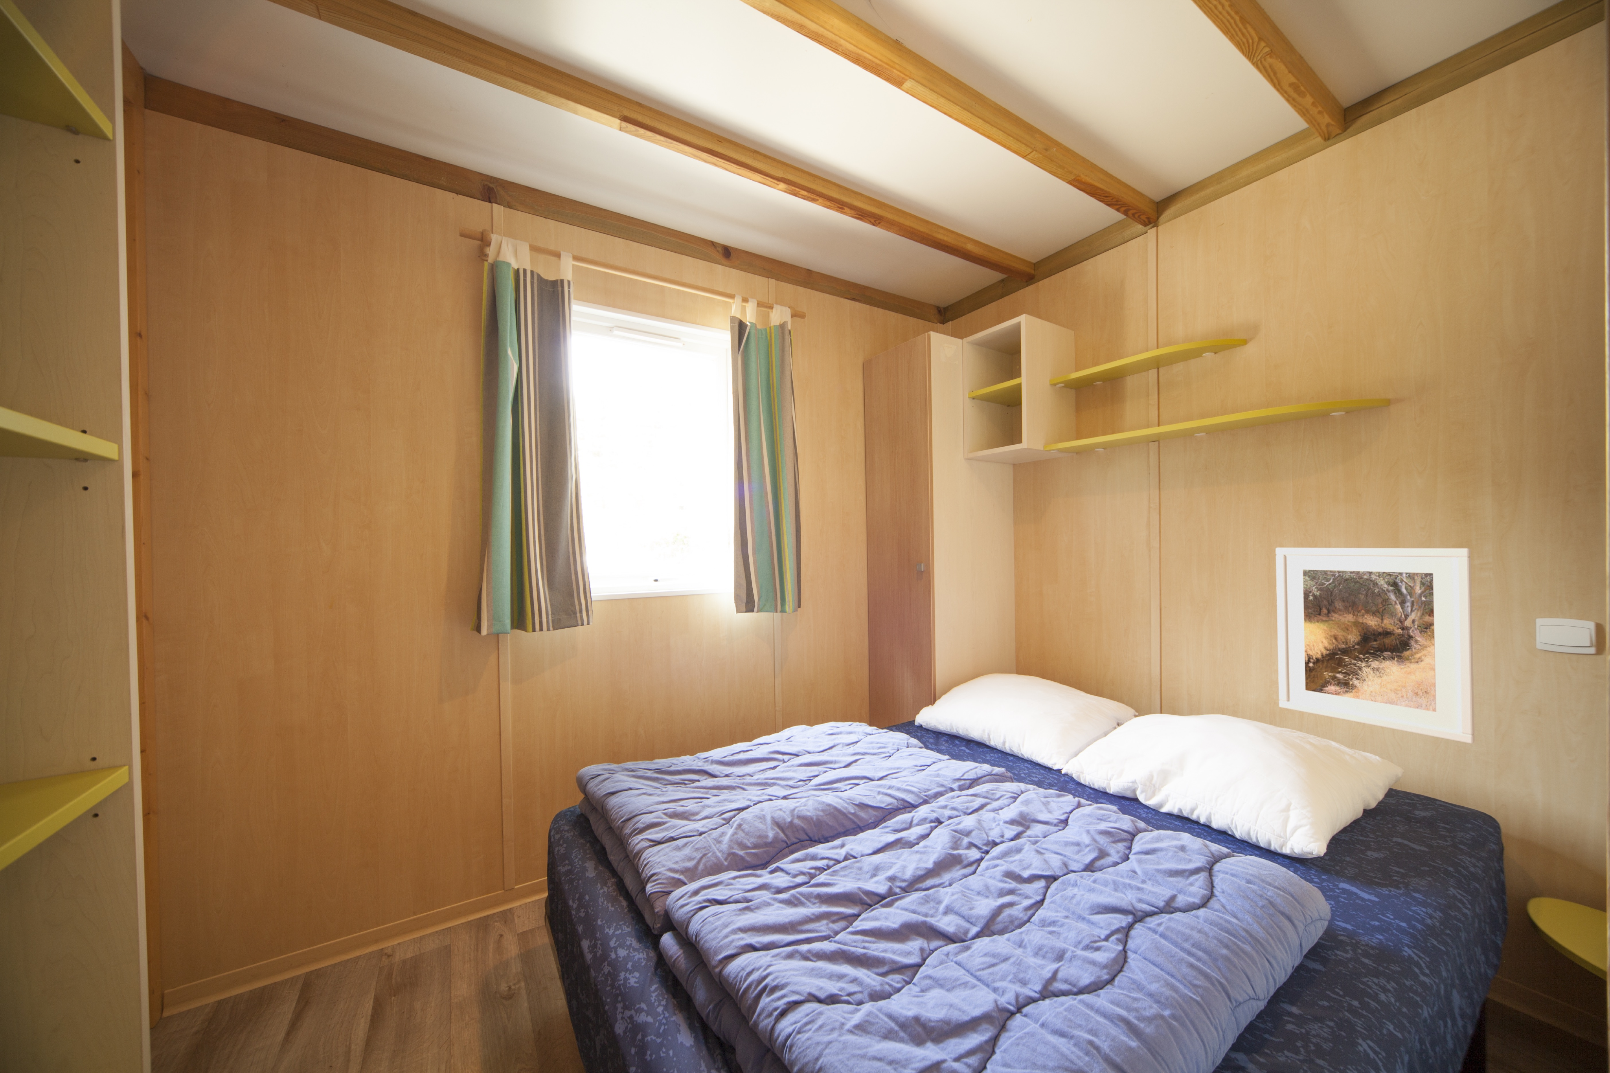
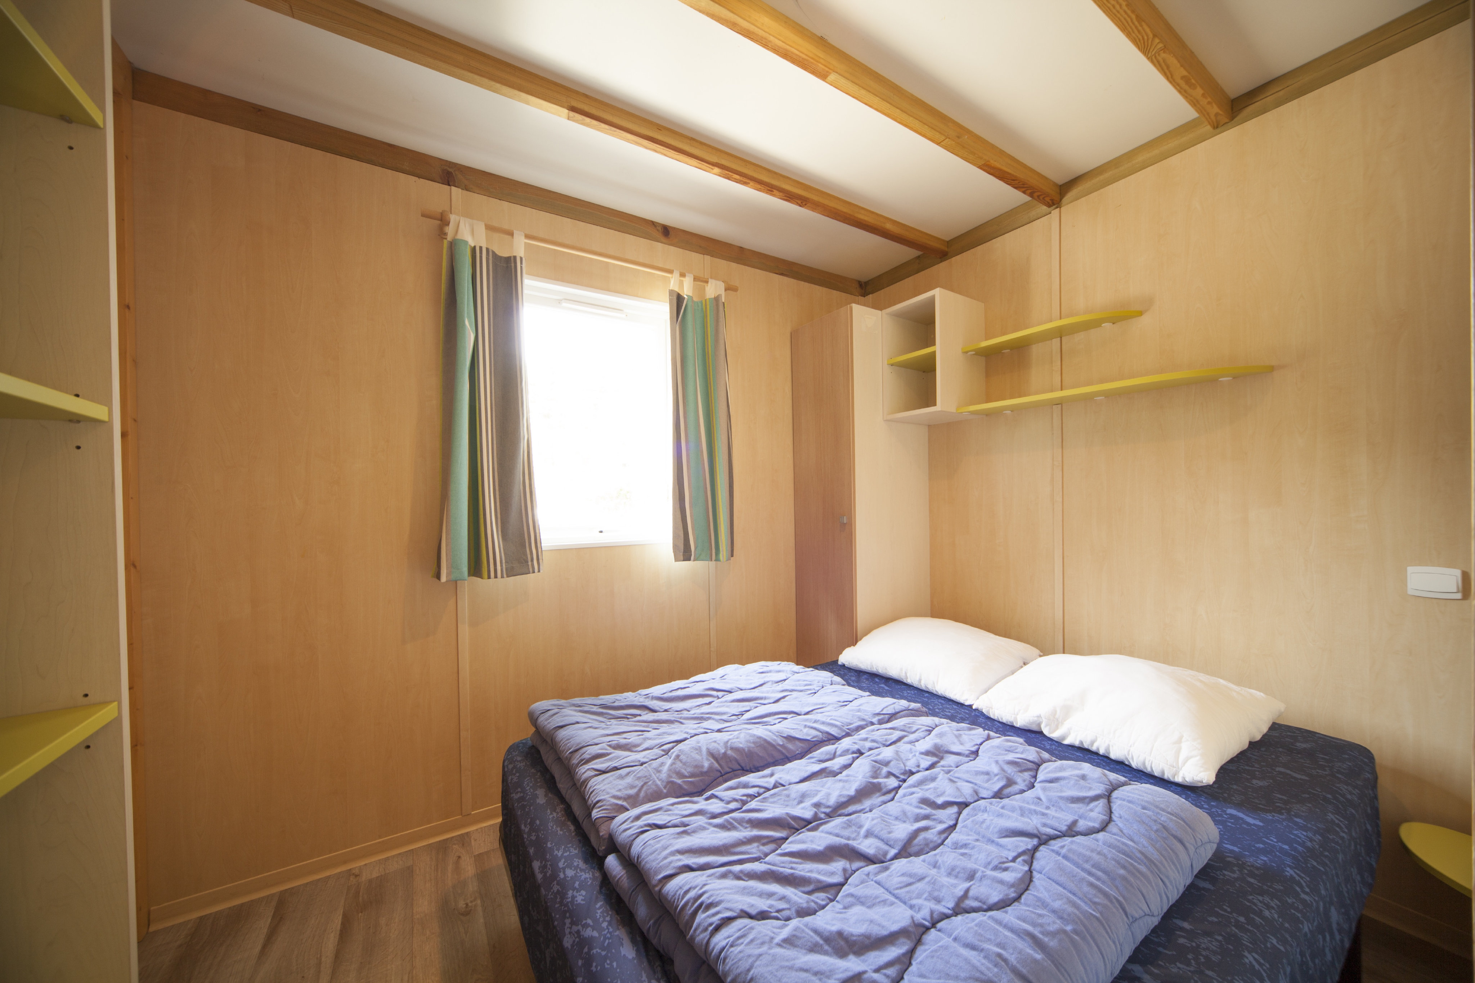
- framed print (1366, 636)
